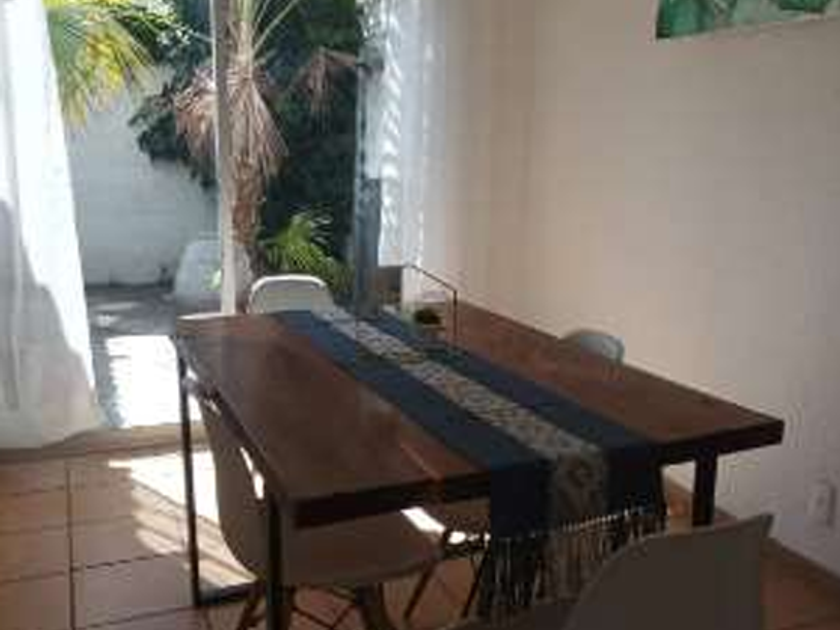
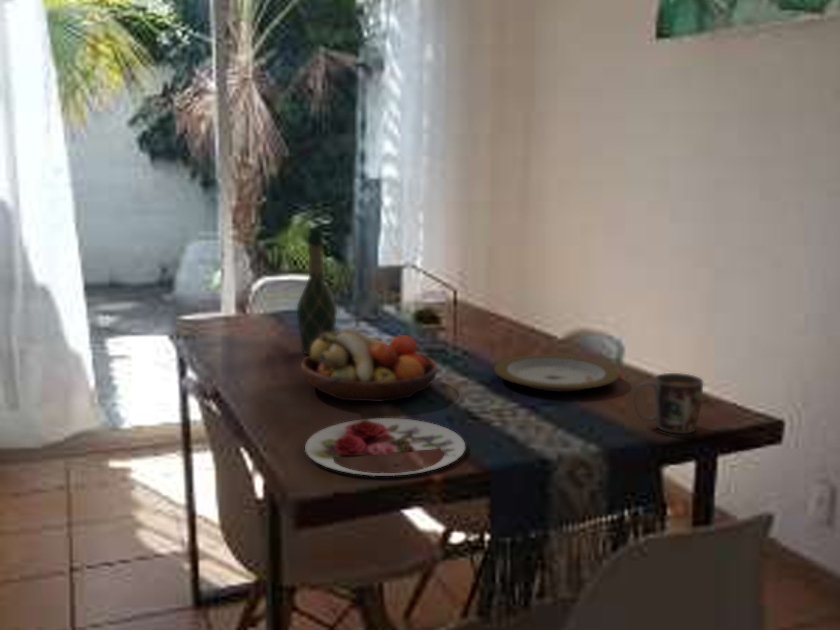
+ mug (667, 402)
+ plate (555, 375)
+ plate (385, 443)
+ wine bottle (316, 291)
+ fruit bowl (369, 358)
